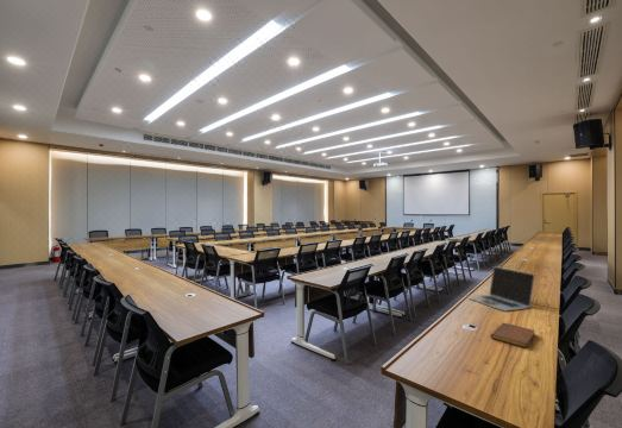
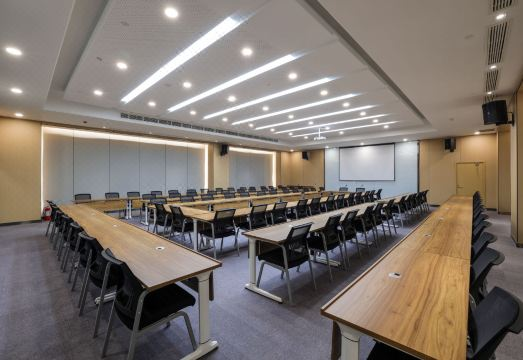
- laptop (498, 287)
- notebook (513, 333)
